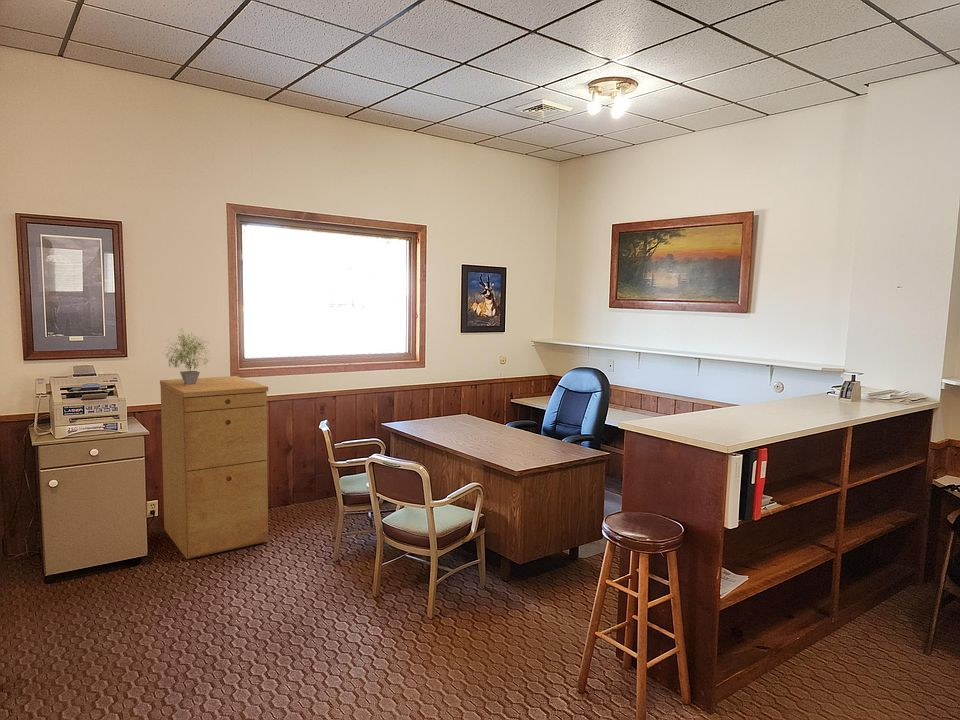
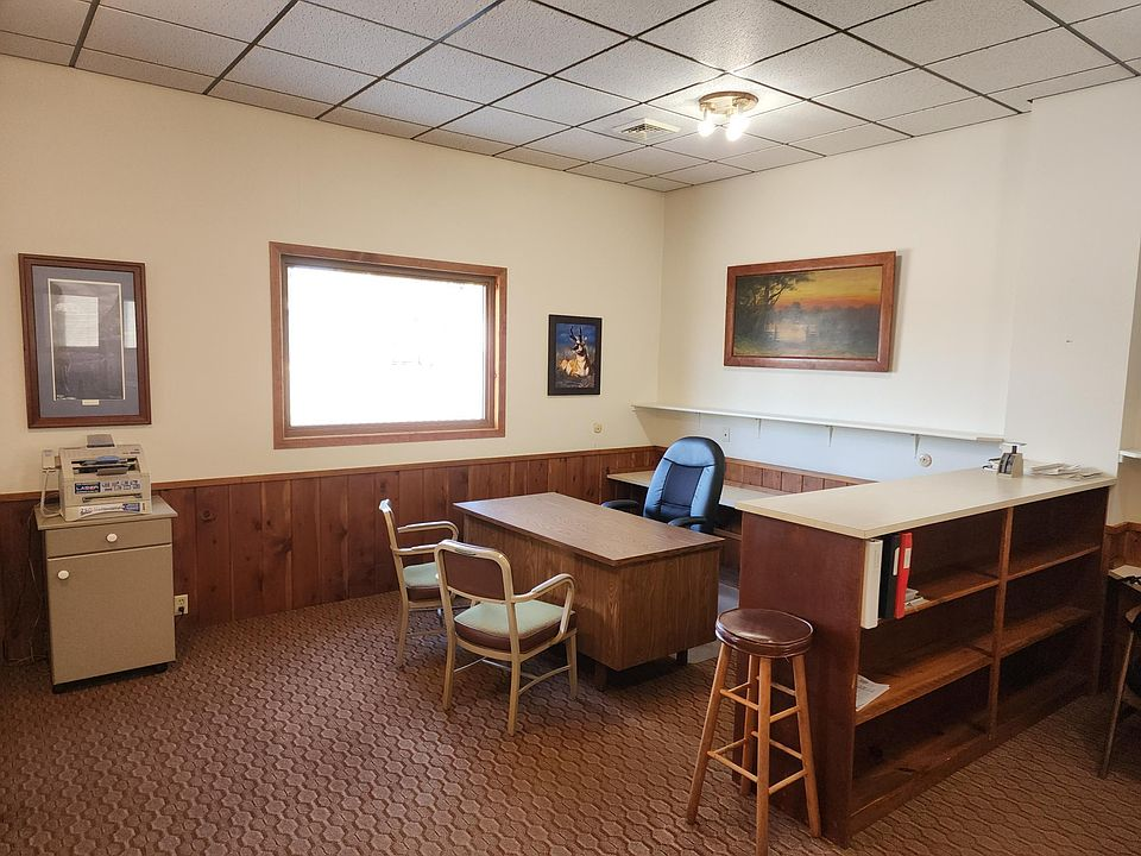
- filing cabinet (214, 460)
- potted plant (187, 356)
